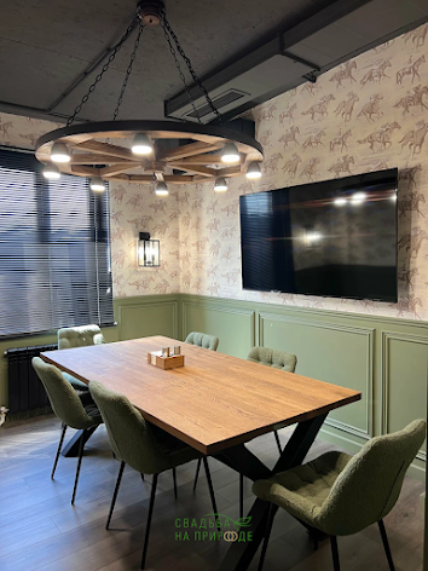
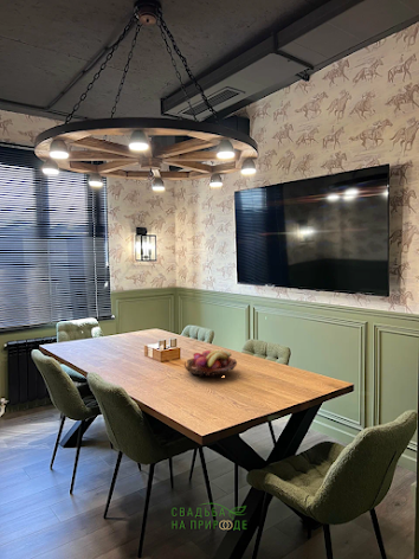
+ fruit basket (211, 361)
